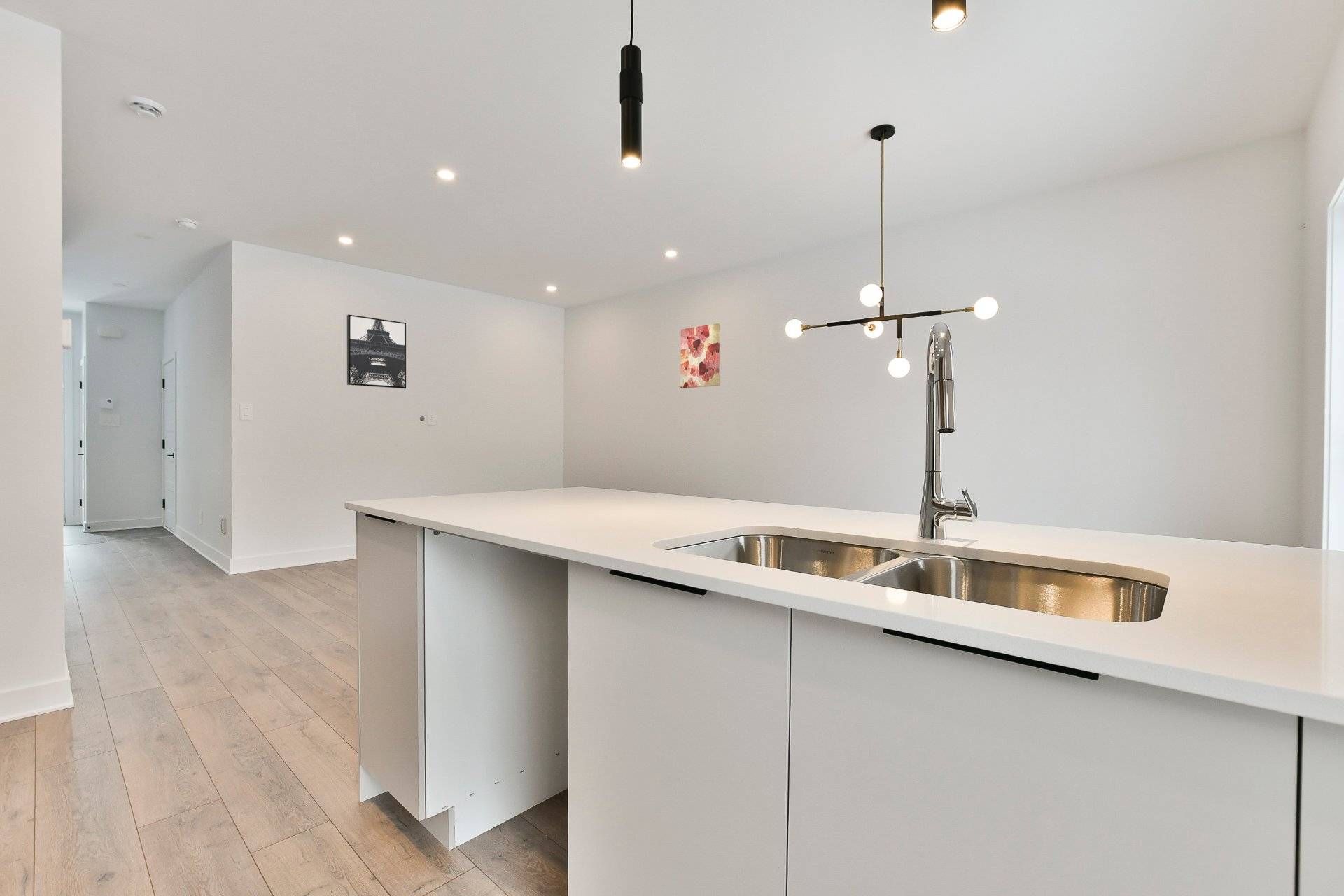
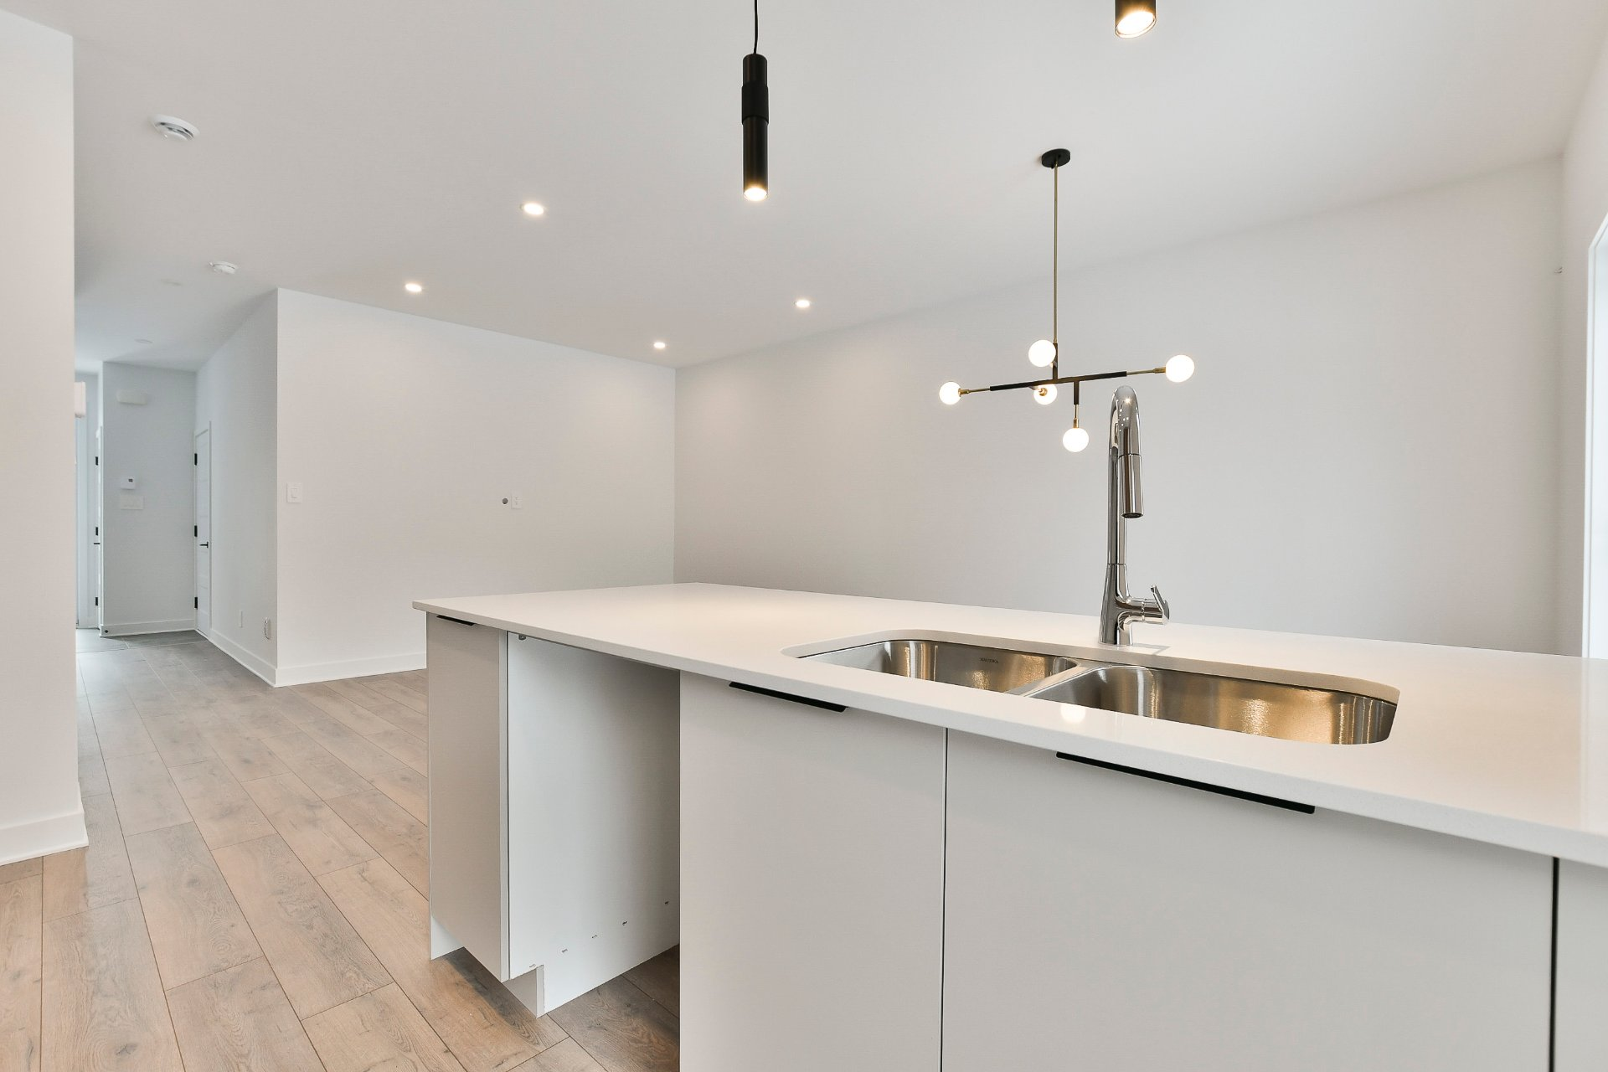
- wall art (699, 356)
- wall art (377, 353)
